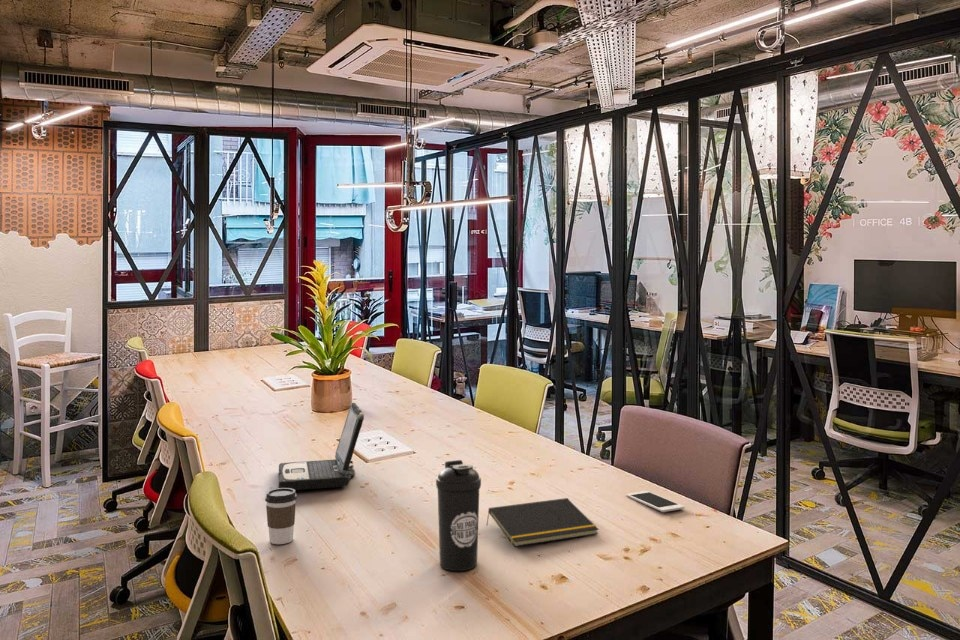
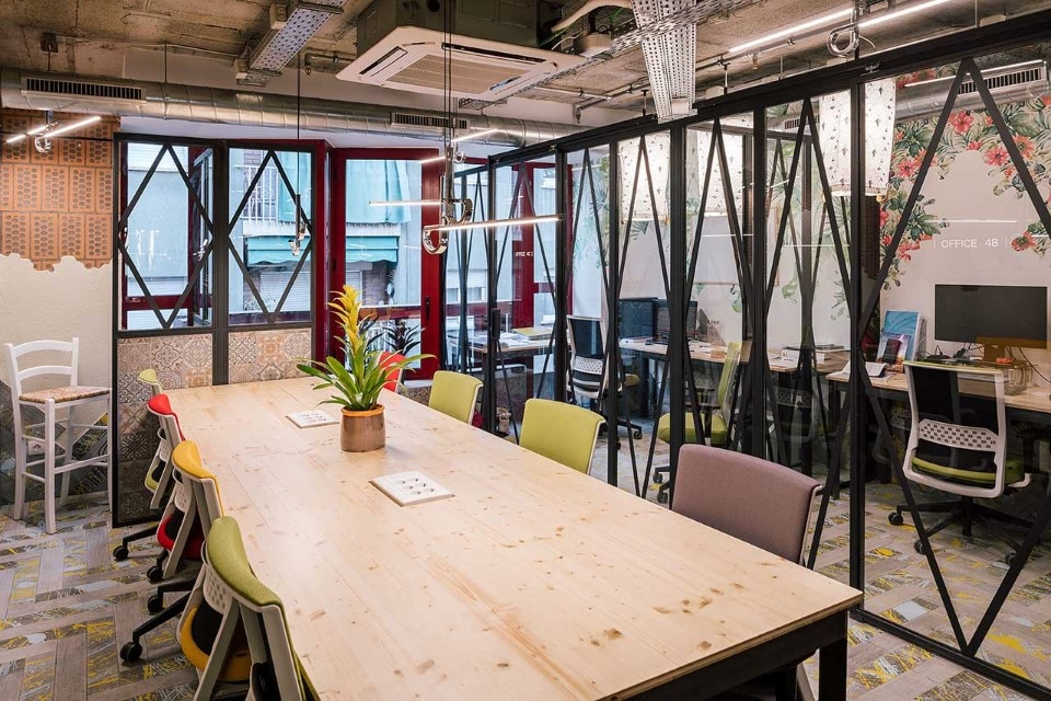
- coffee cup (281, 516)
- notepad (542, 520)
- water bottle (458, 513)
- cell phone (654, 501)
- laptop (337, 447)
